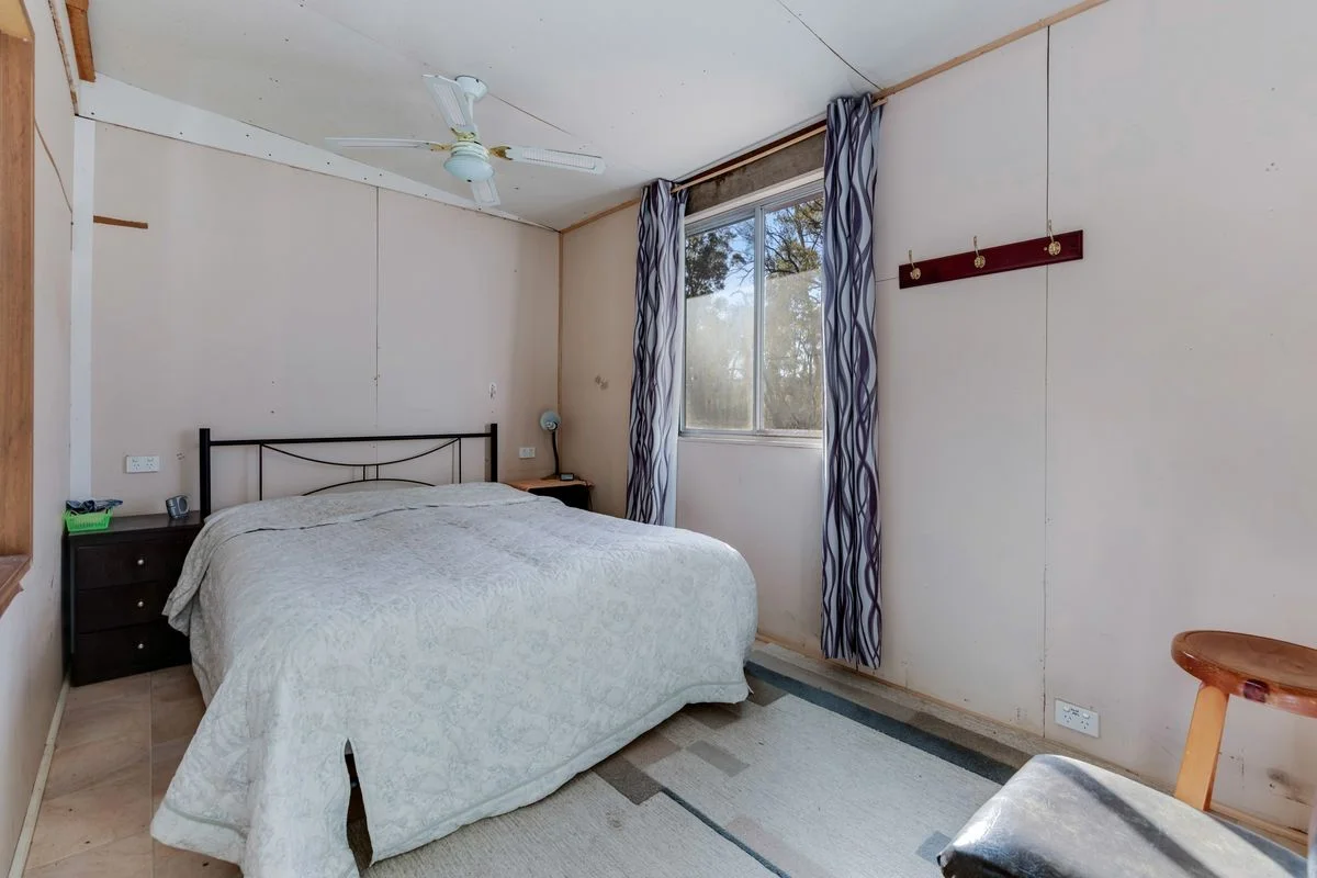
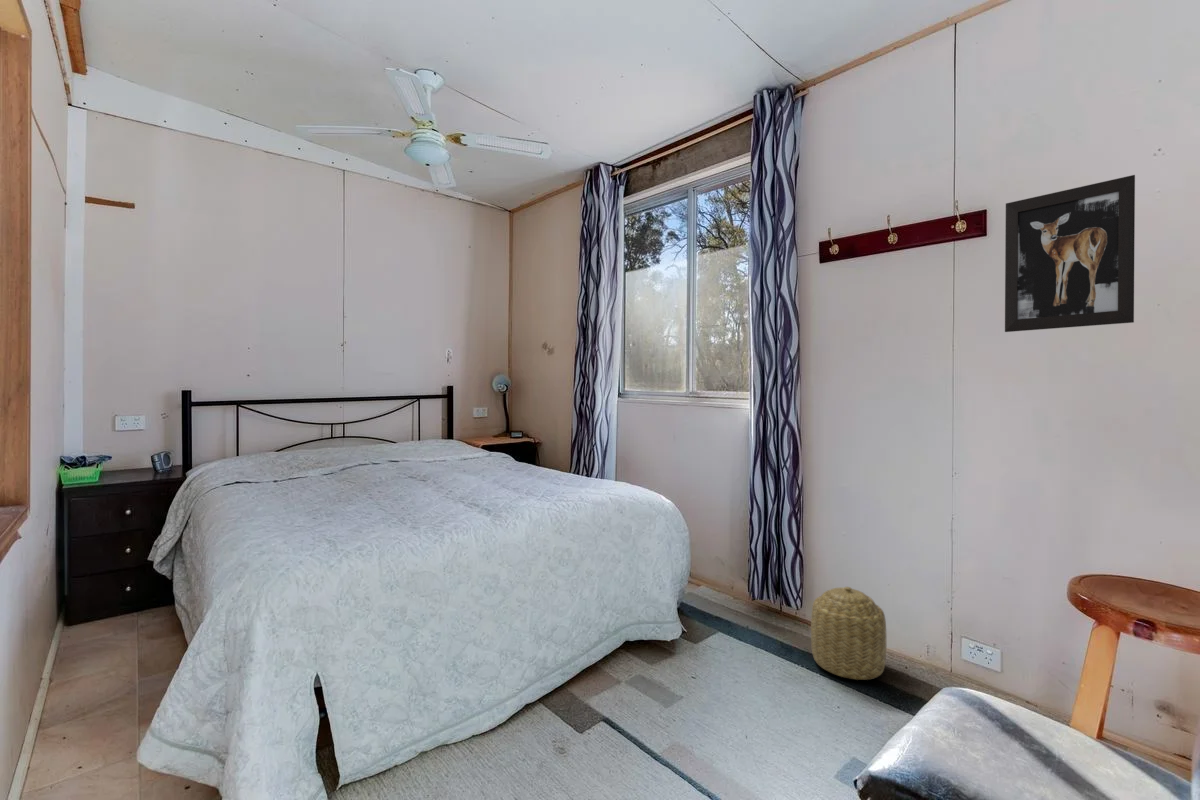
+ basket (847, 626)
+ wall art (1065, 259)
